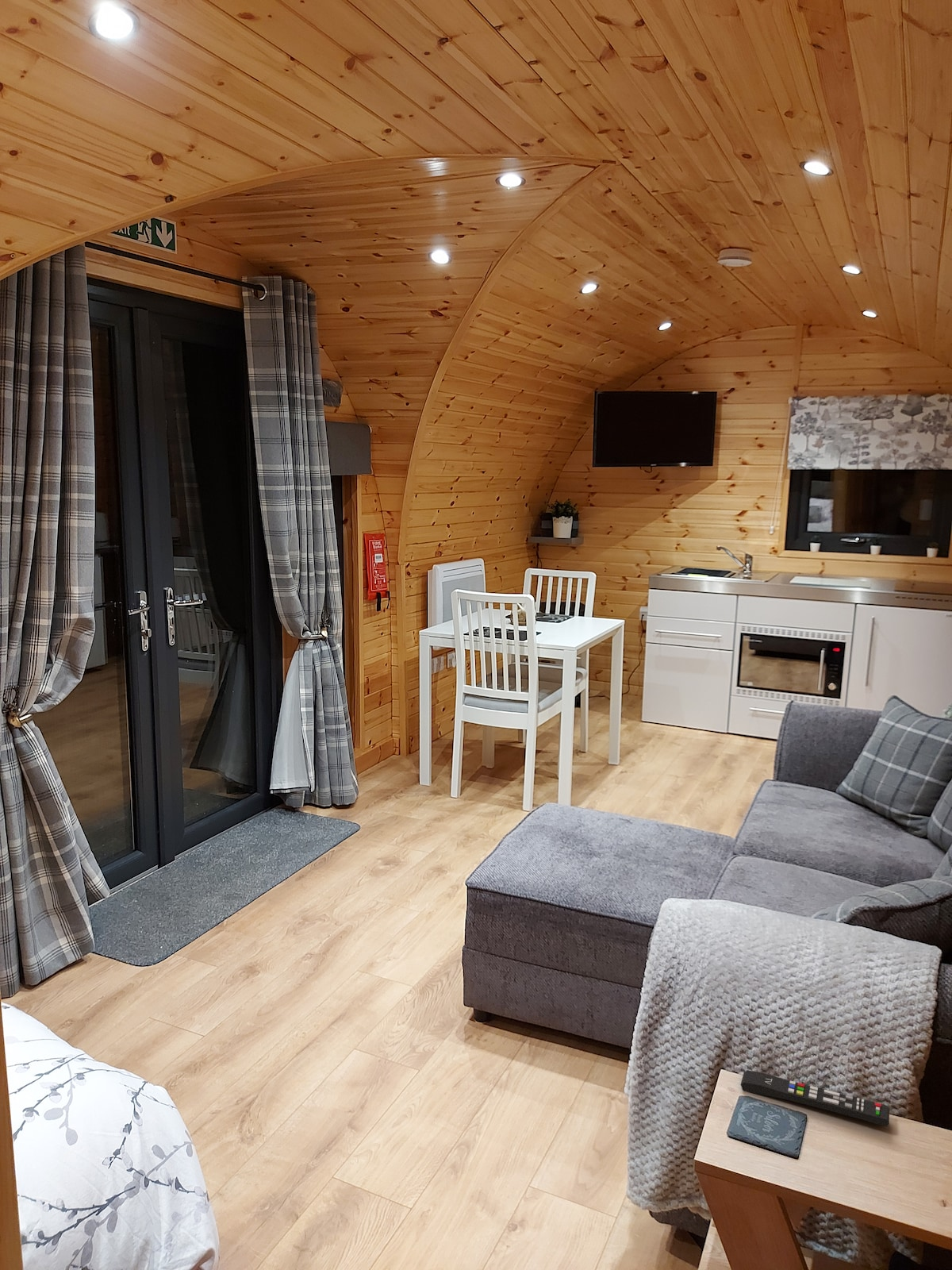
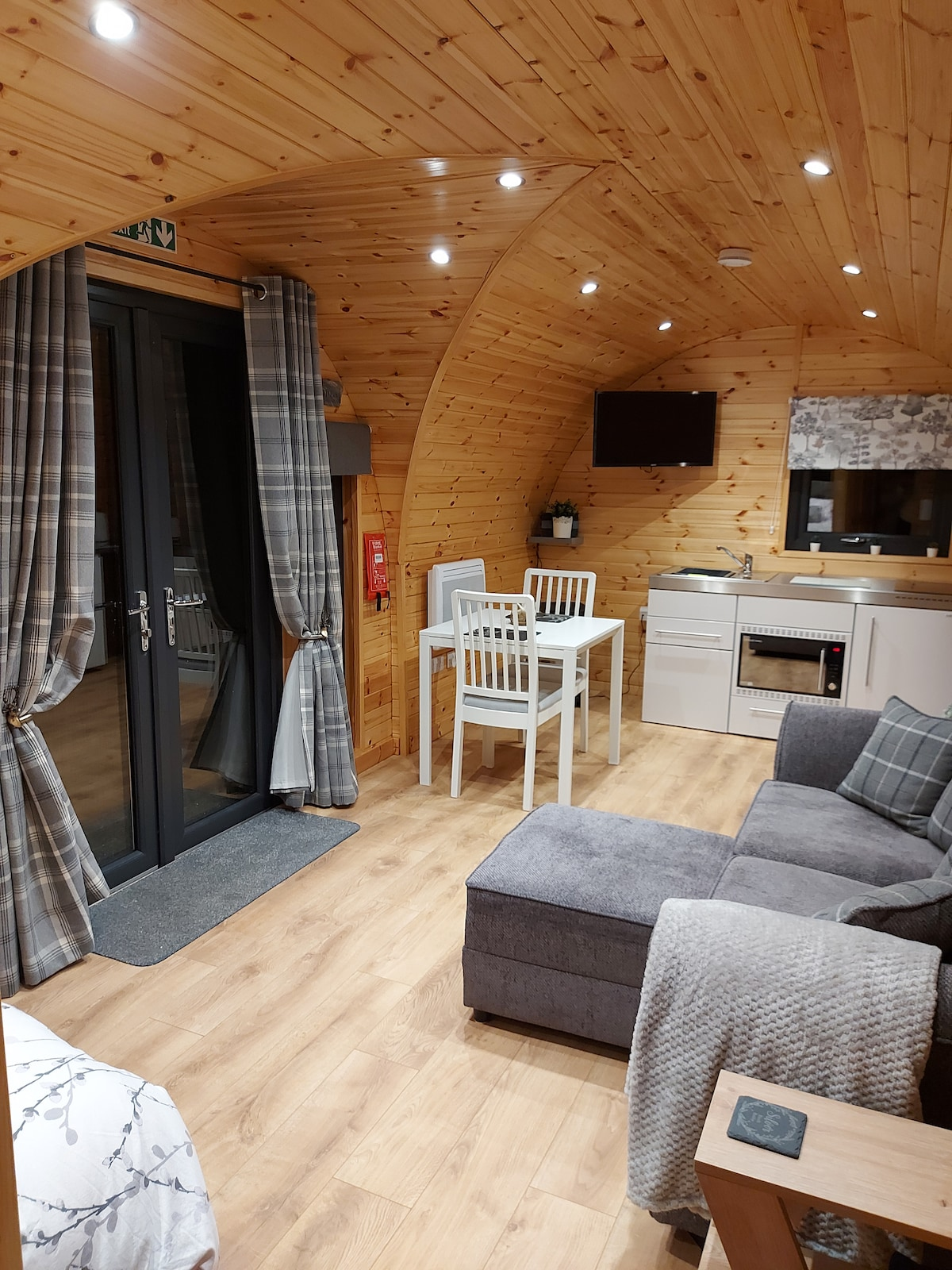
- remote control (813, 1097)
